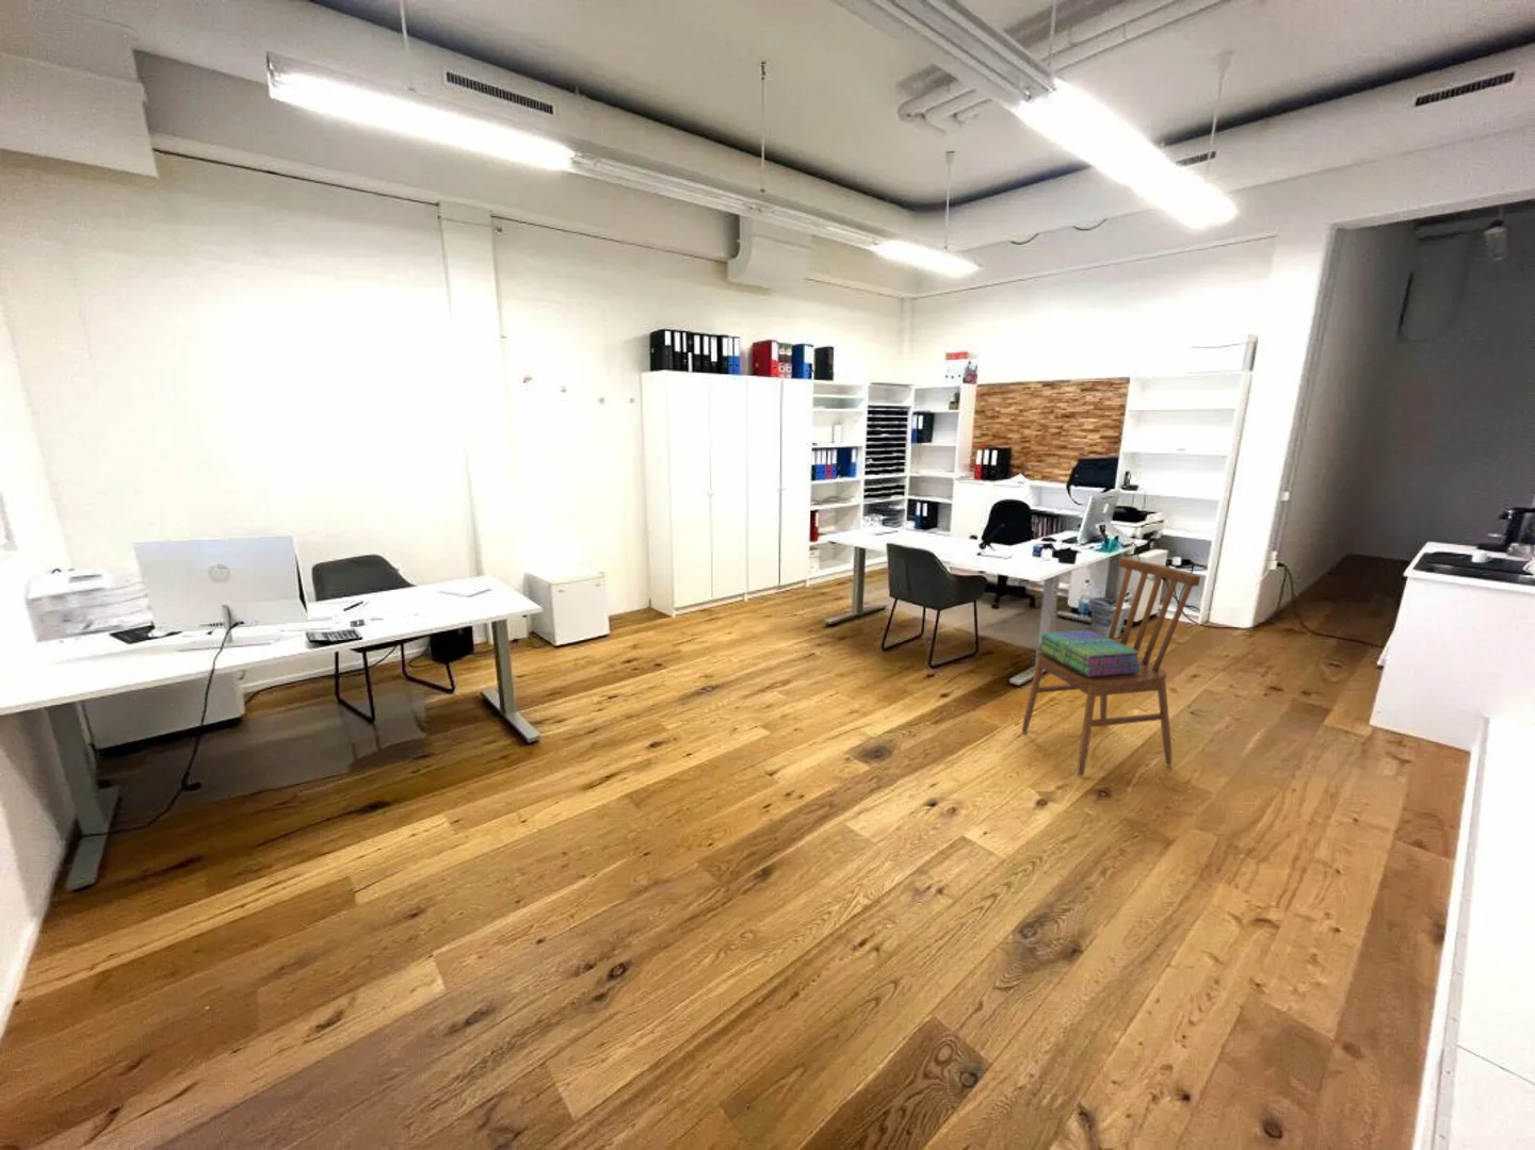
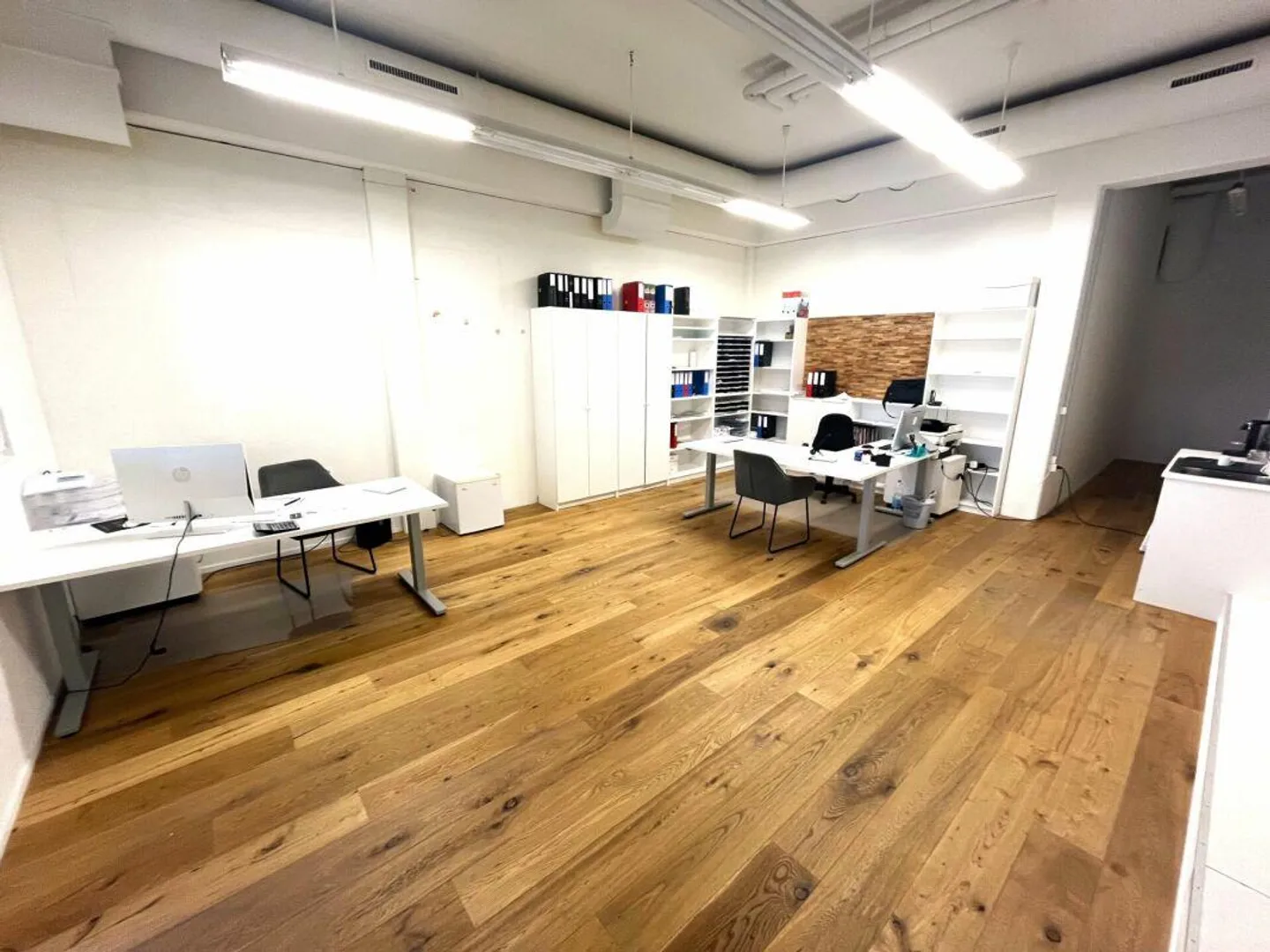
- stack of books (1088, 651)
- dining chair (1105, 675)
